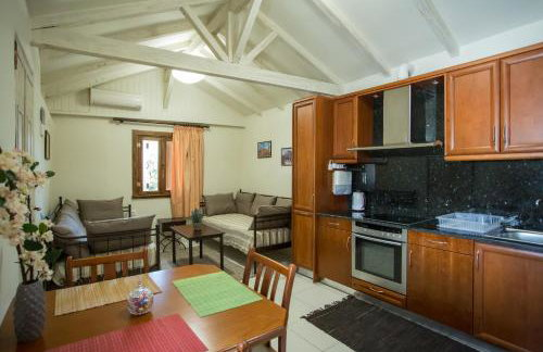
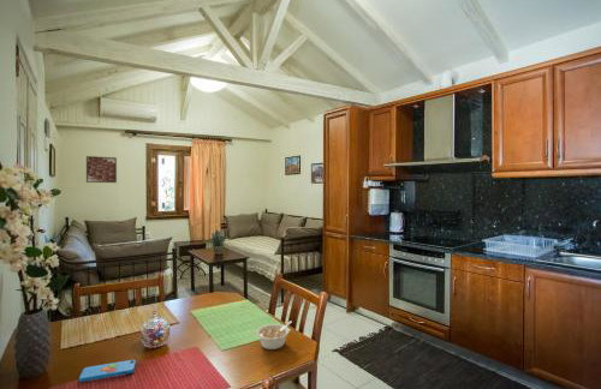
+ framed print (101, 169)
+ smartphone (108, 370)
+ legume (273, 335)
